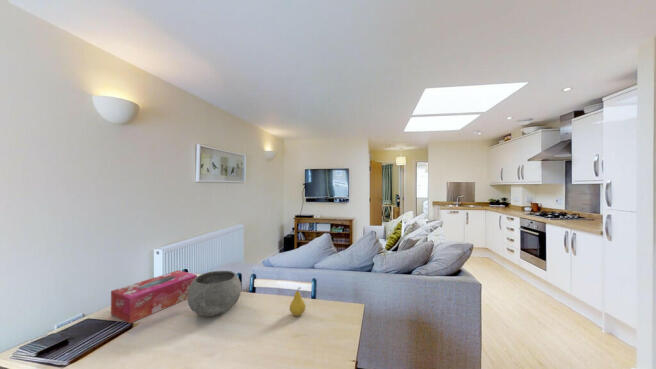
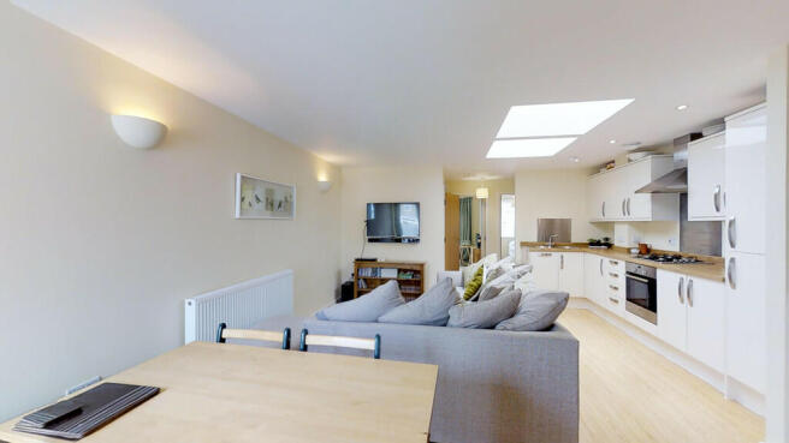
- bowl (215, 293)
- fruit (297, 300)
- tissue box (157, 293)
